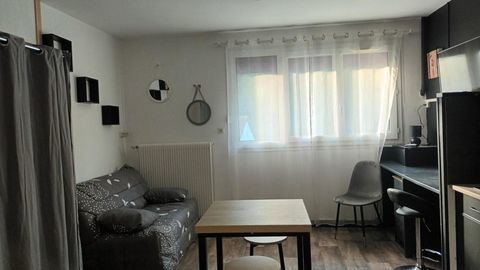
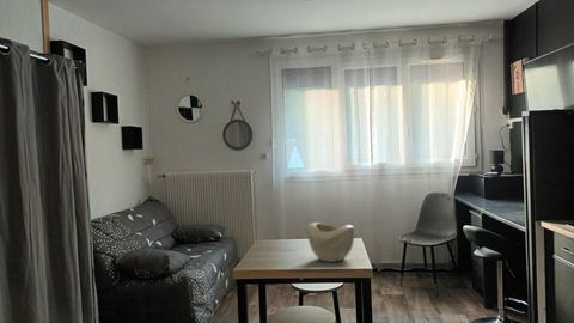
+ decorative bowl (330, 240)
